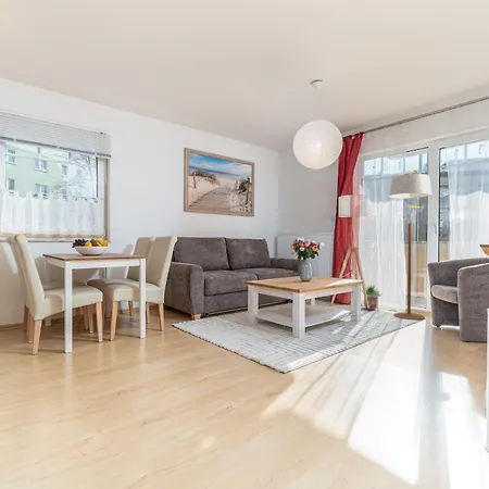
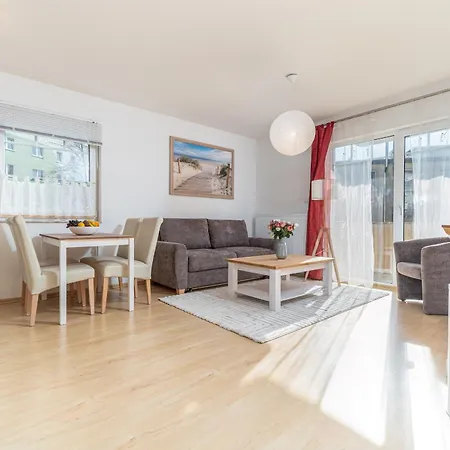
- floor lamp (410, 242)
- potted plant (371, 297)
